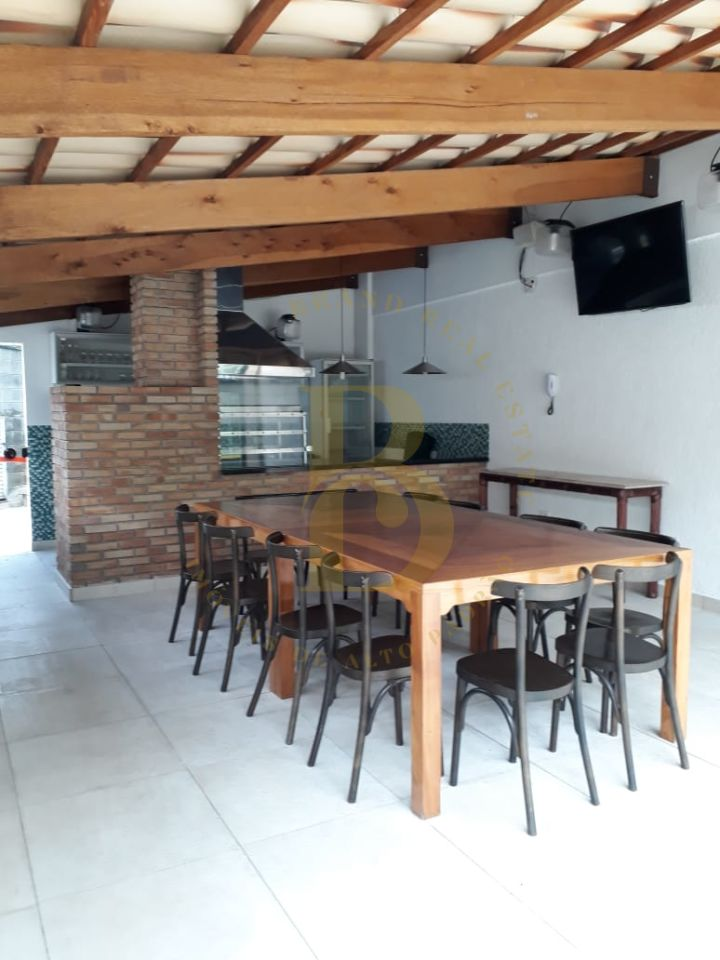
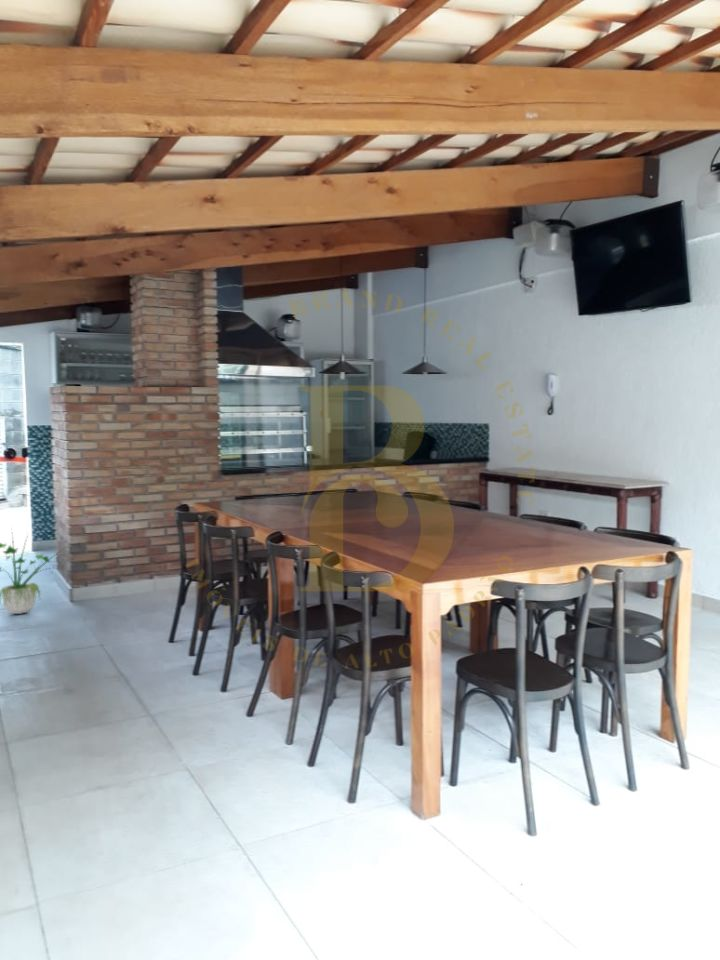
+ potted plant (31, 567)
